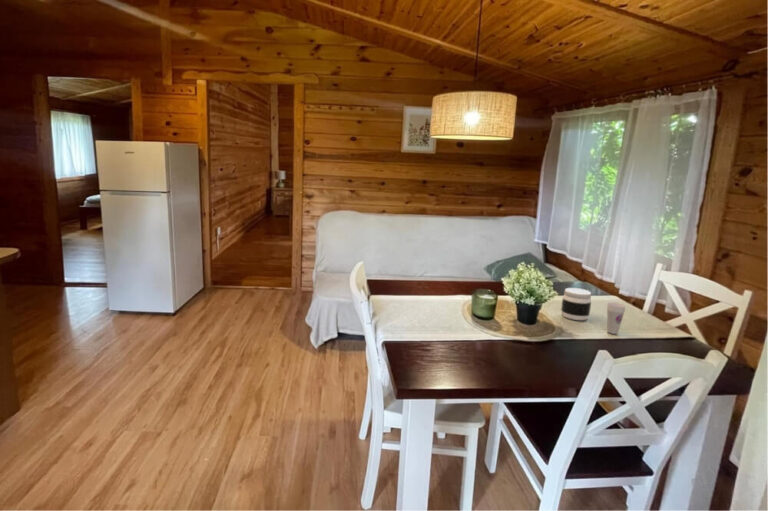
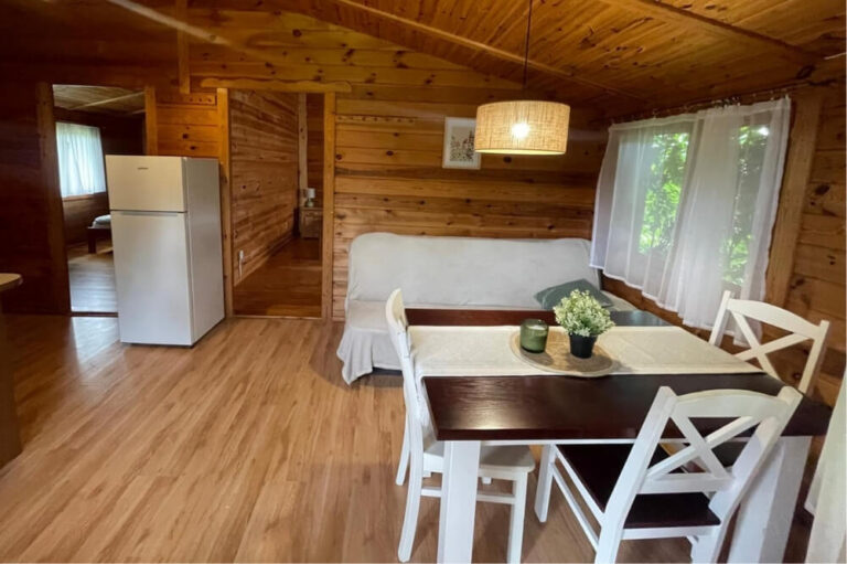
- jar (576, 303)
- cup (614, 318)
